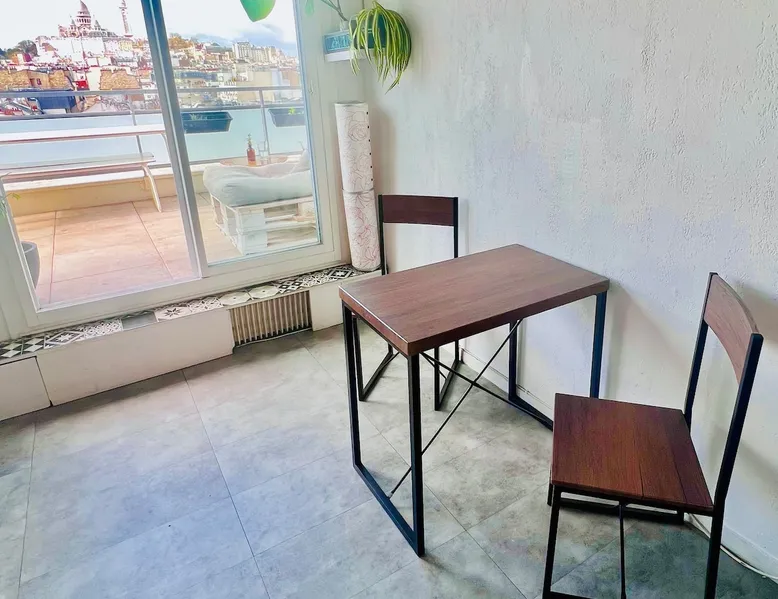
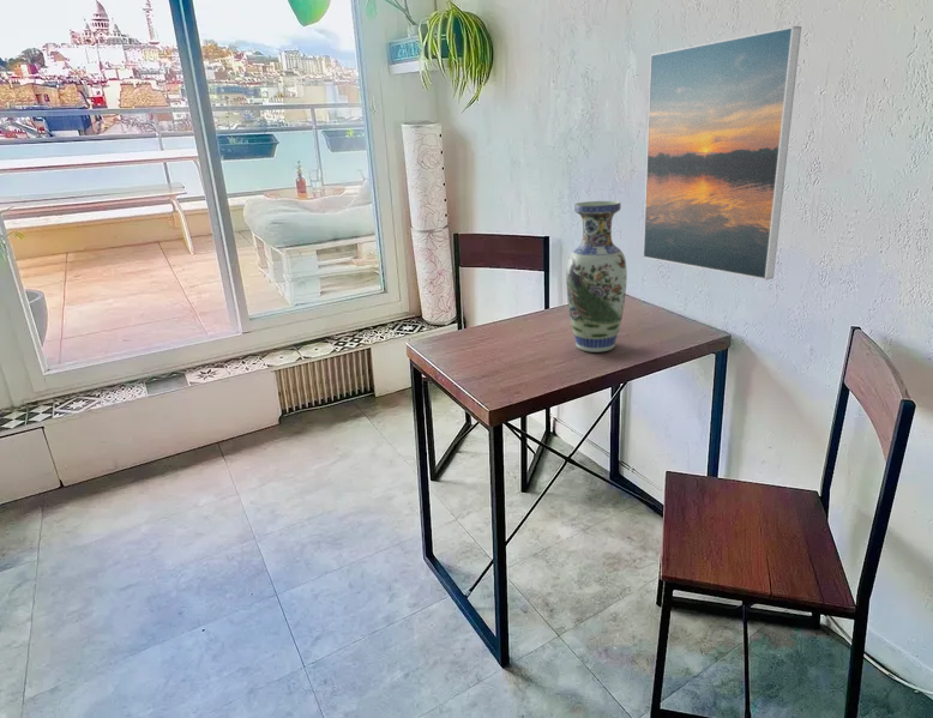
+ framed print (709, 161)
+ vase (596, 277)
